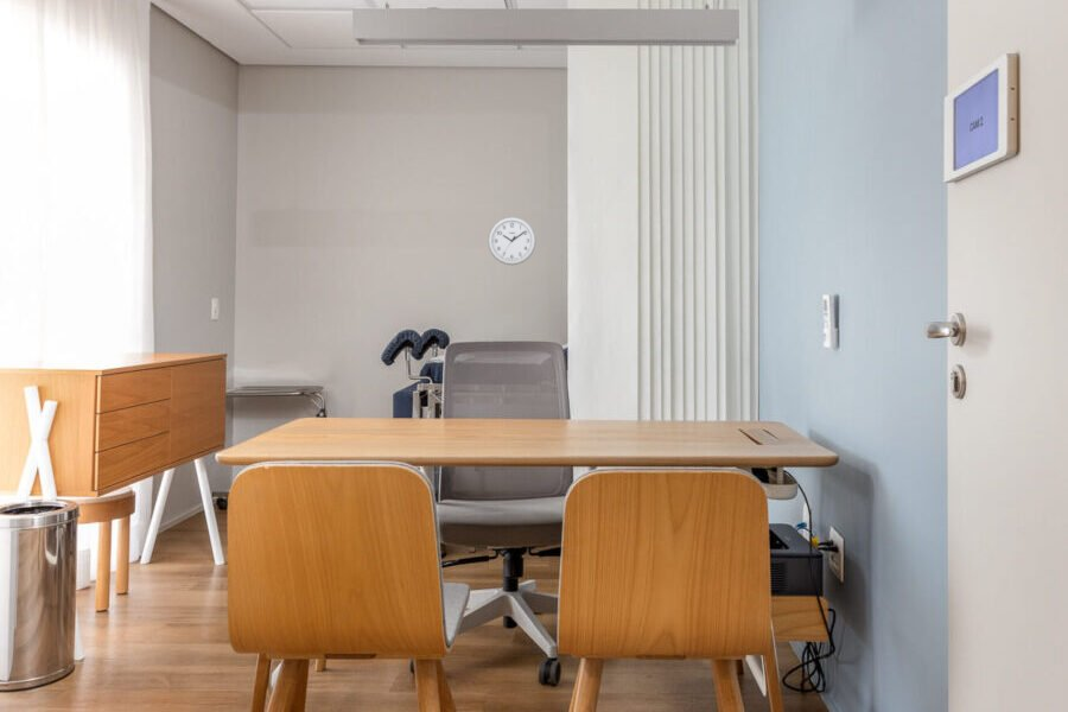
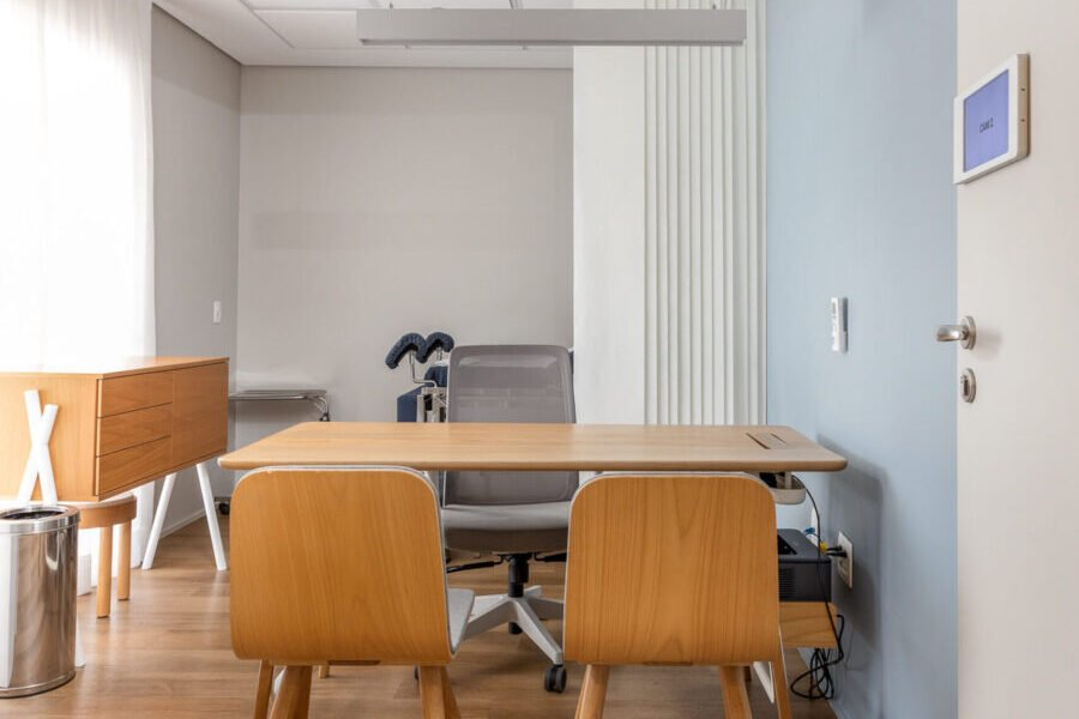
- wall clock (511, 240)
